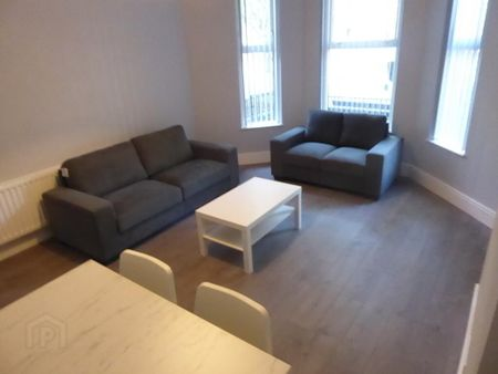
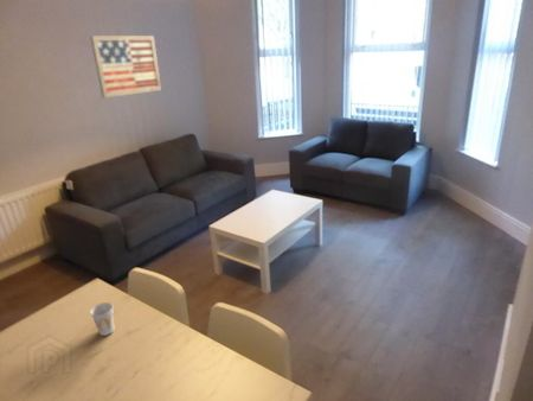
+ cup (104, 319)
+ wall art (129, 65)
